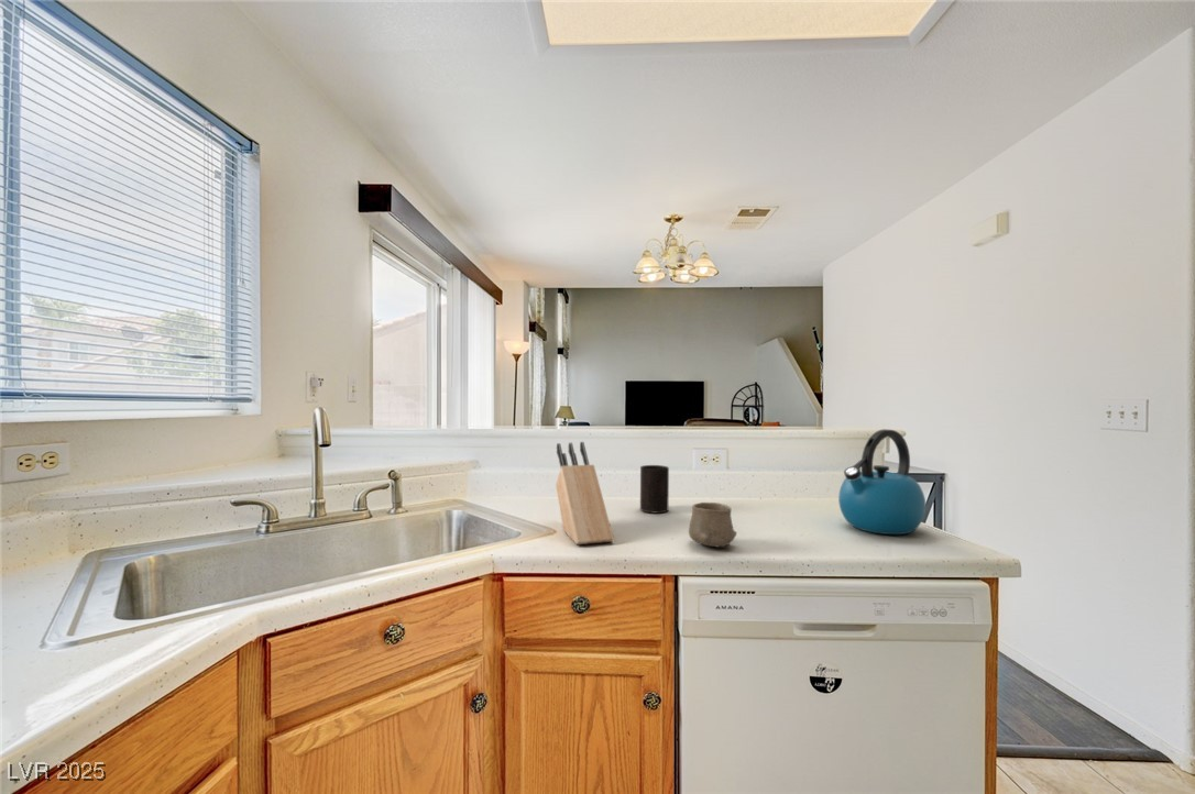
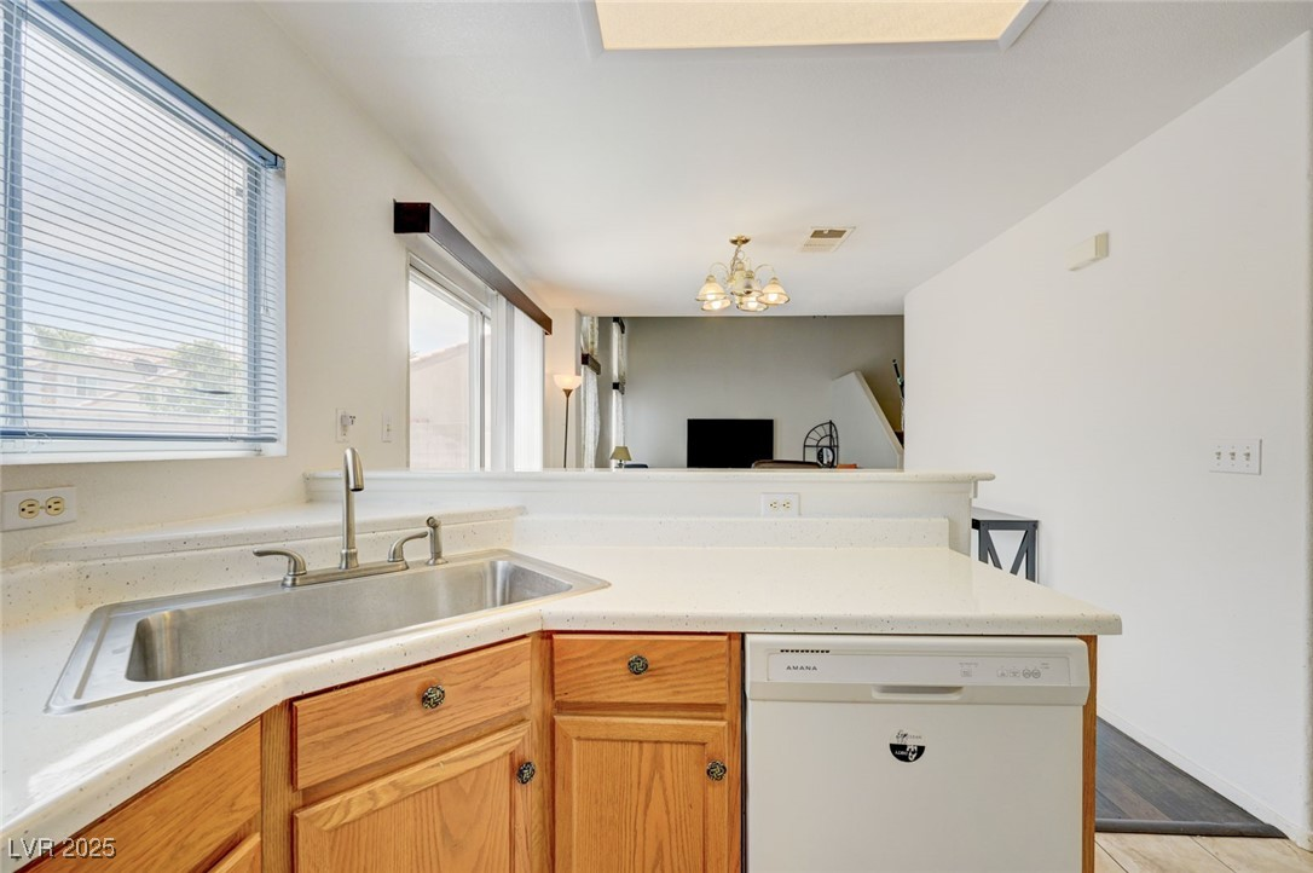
- cup (654, 488)
- kettle (878, 478)
- cup (711, 525)
- knife block (580, 487)
